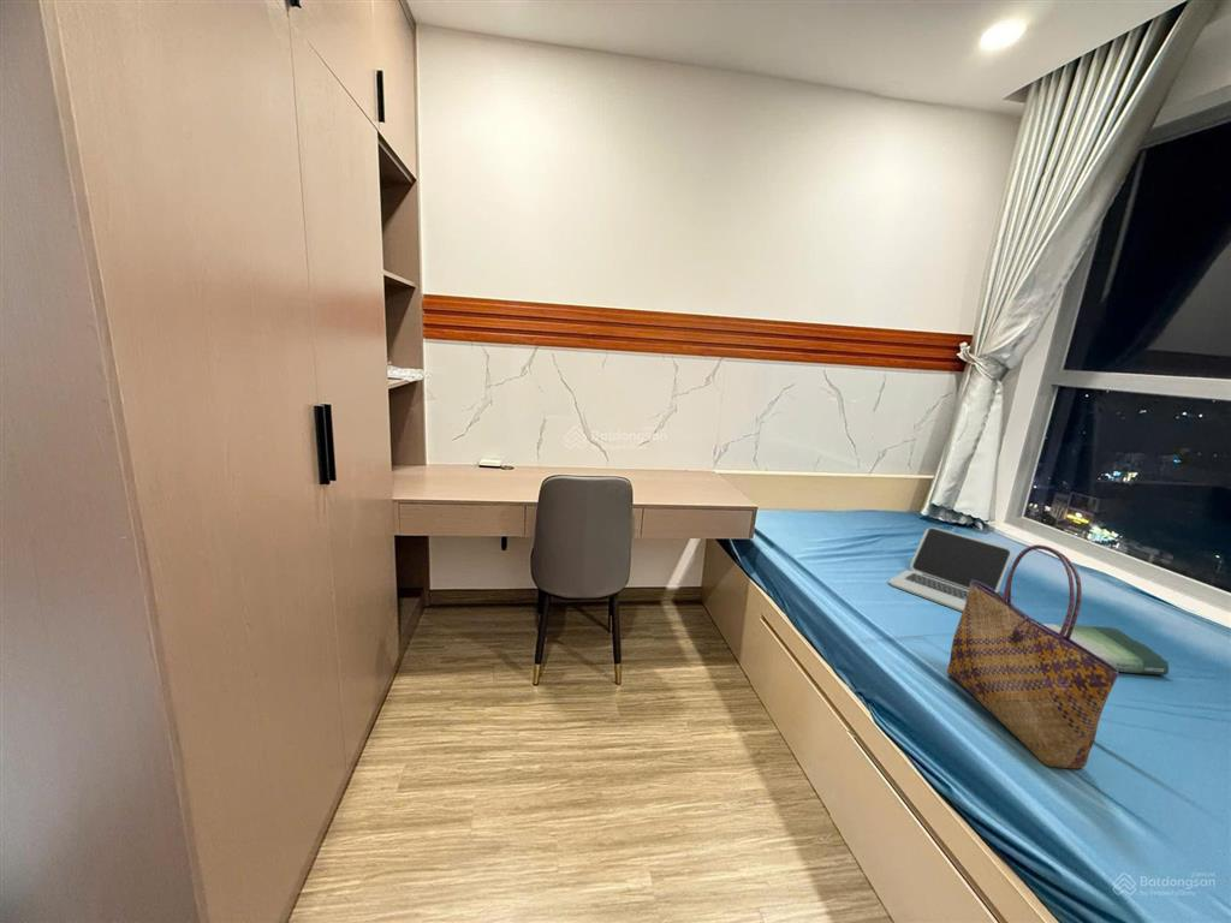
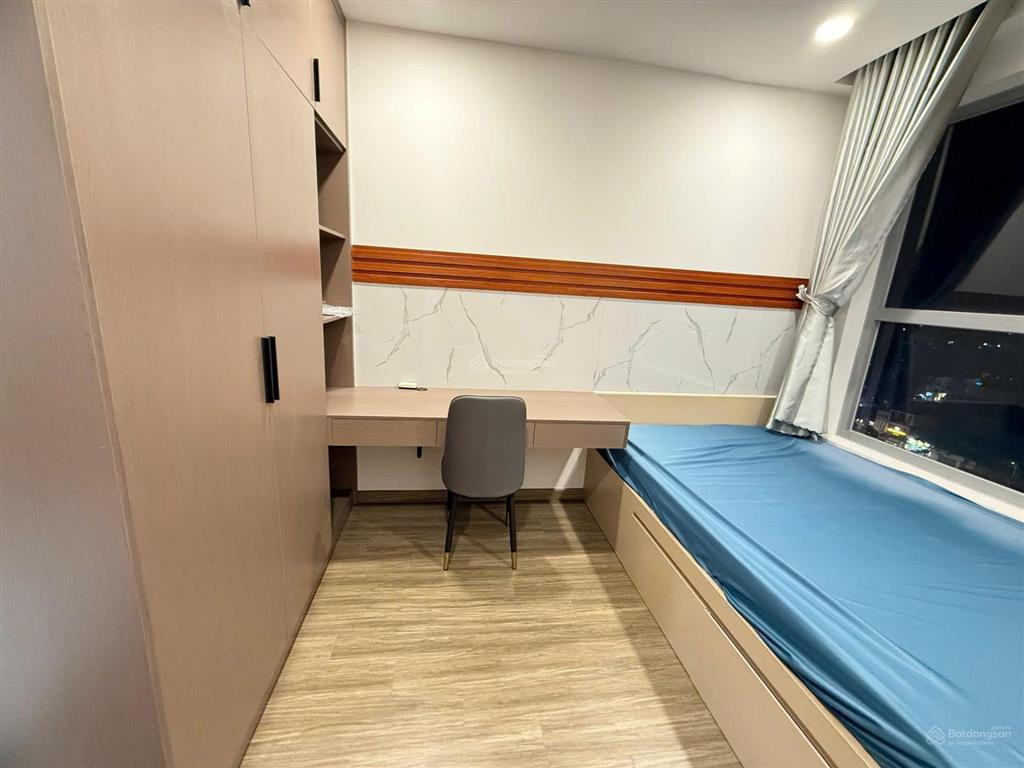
- book (1098, 647)
- tote bag (1029, 635)
- laptop (950, 566)
